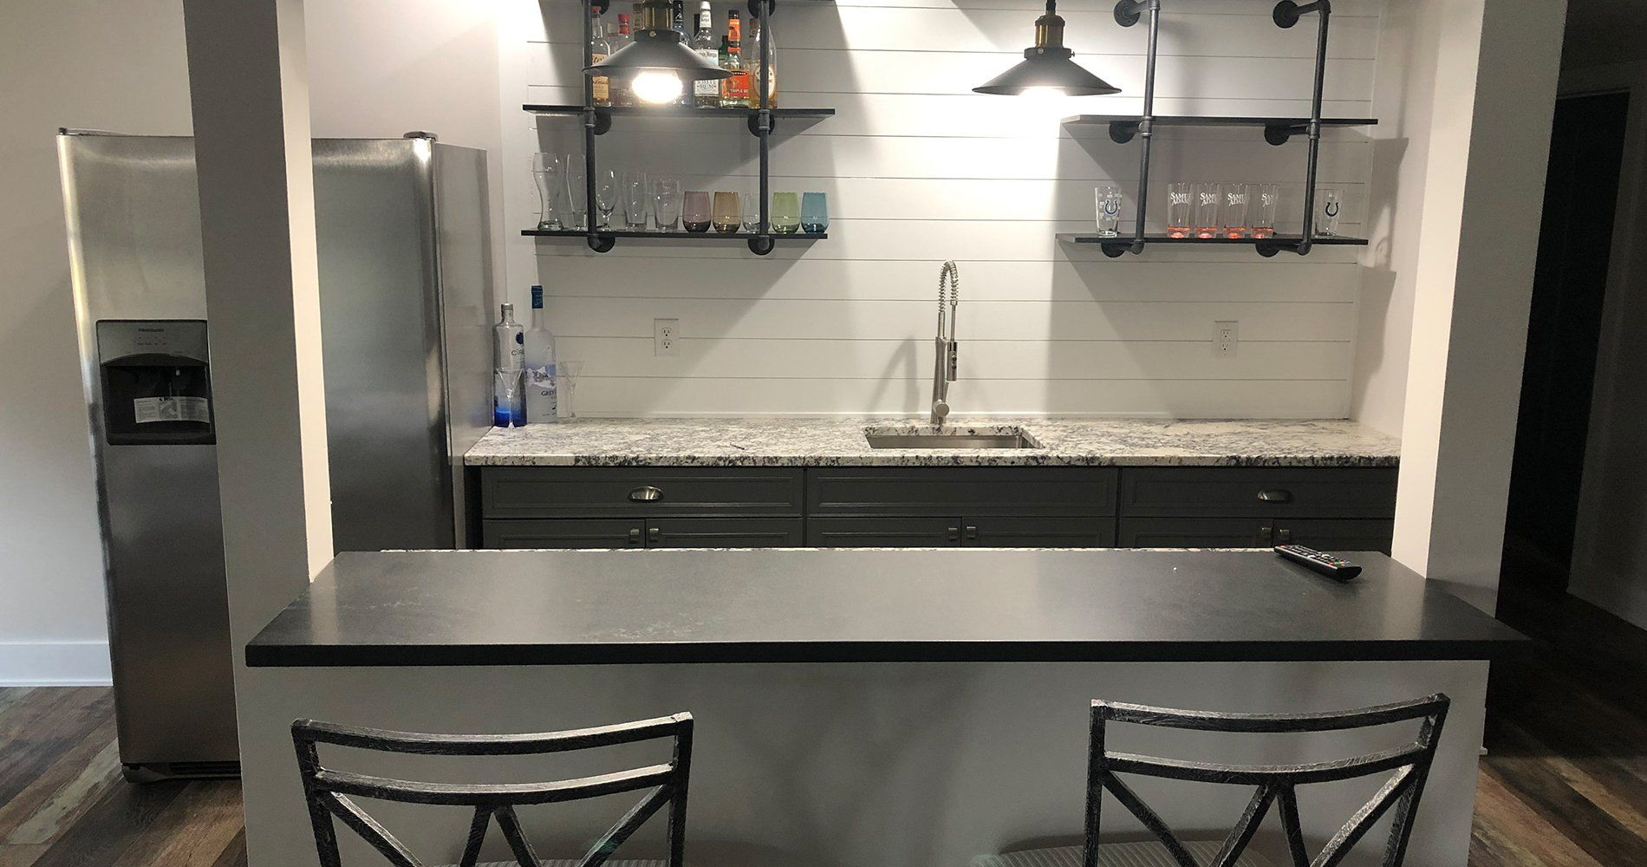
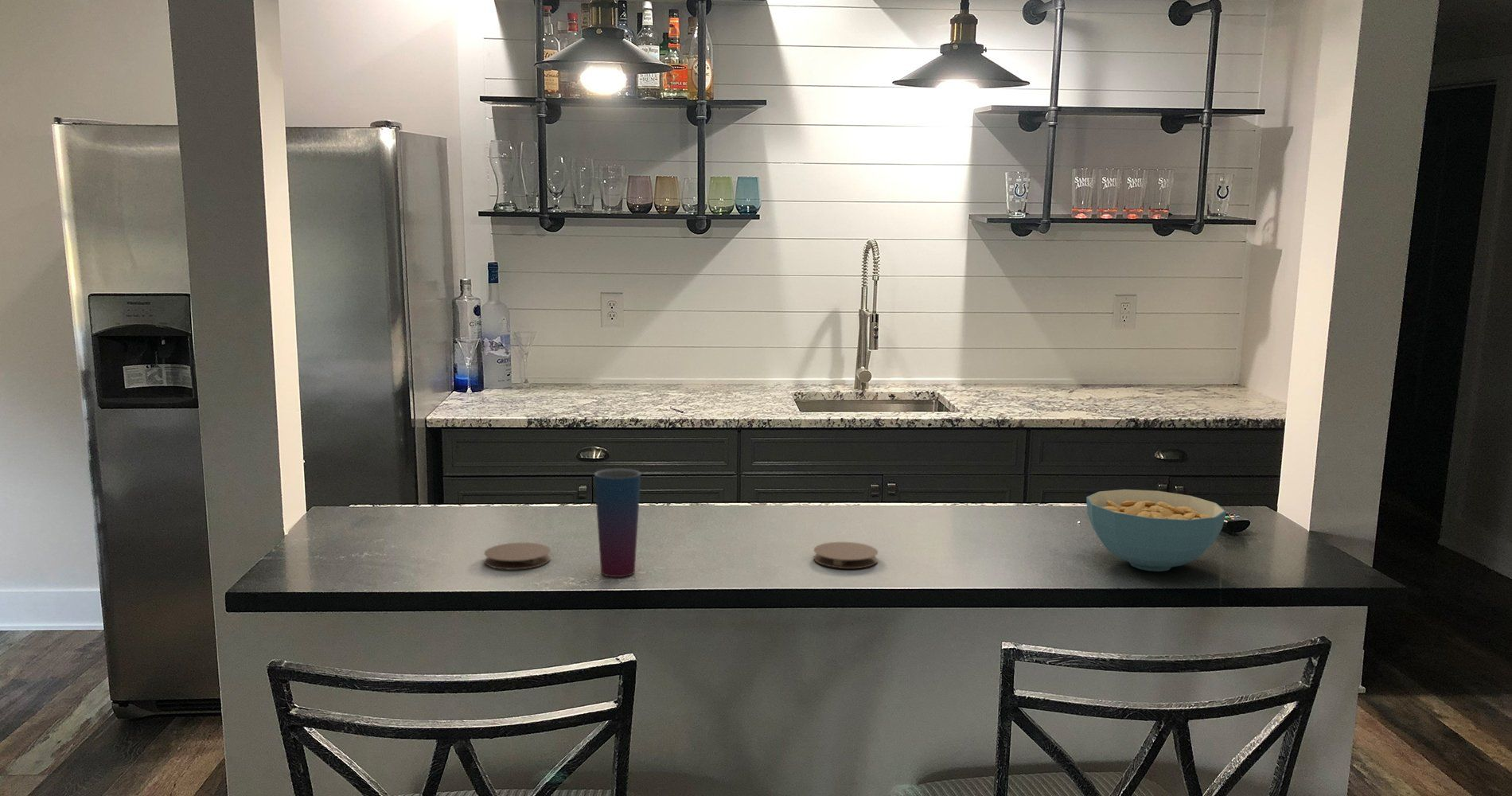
+ coaster (845, 555)
+ cup (618, 523)
+ coaster (517, 556)
+ cereal bowl (1152, 534)
